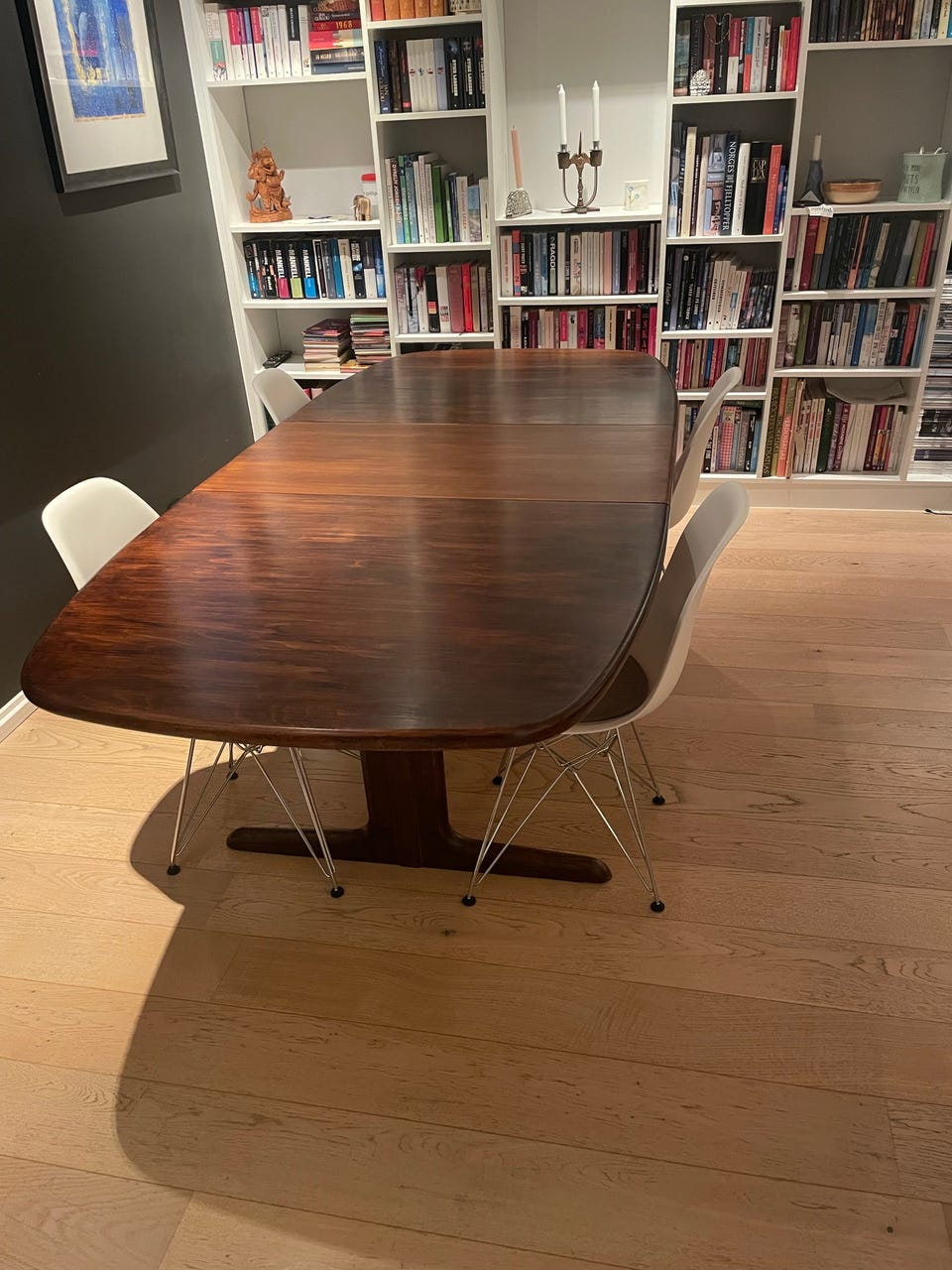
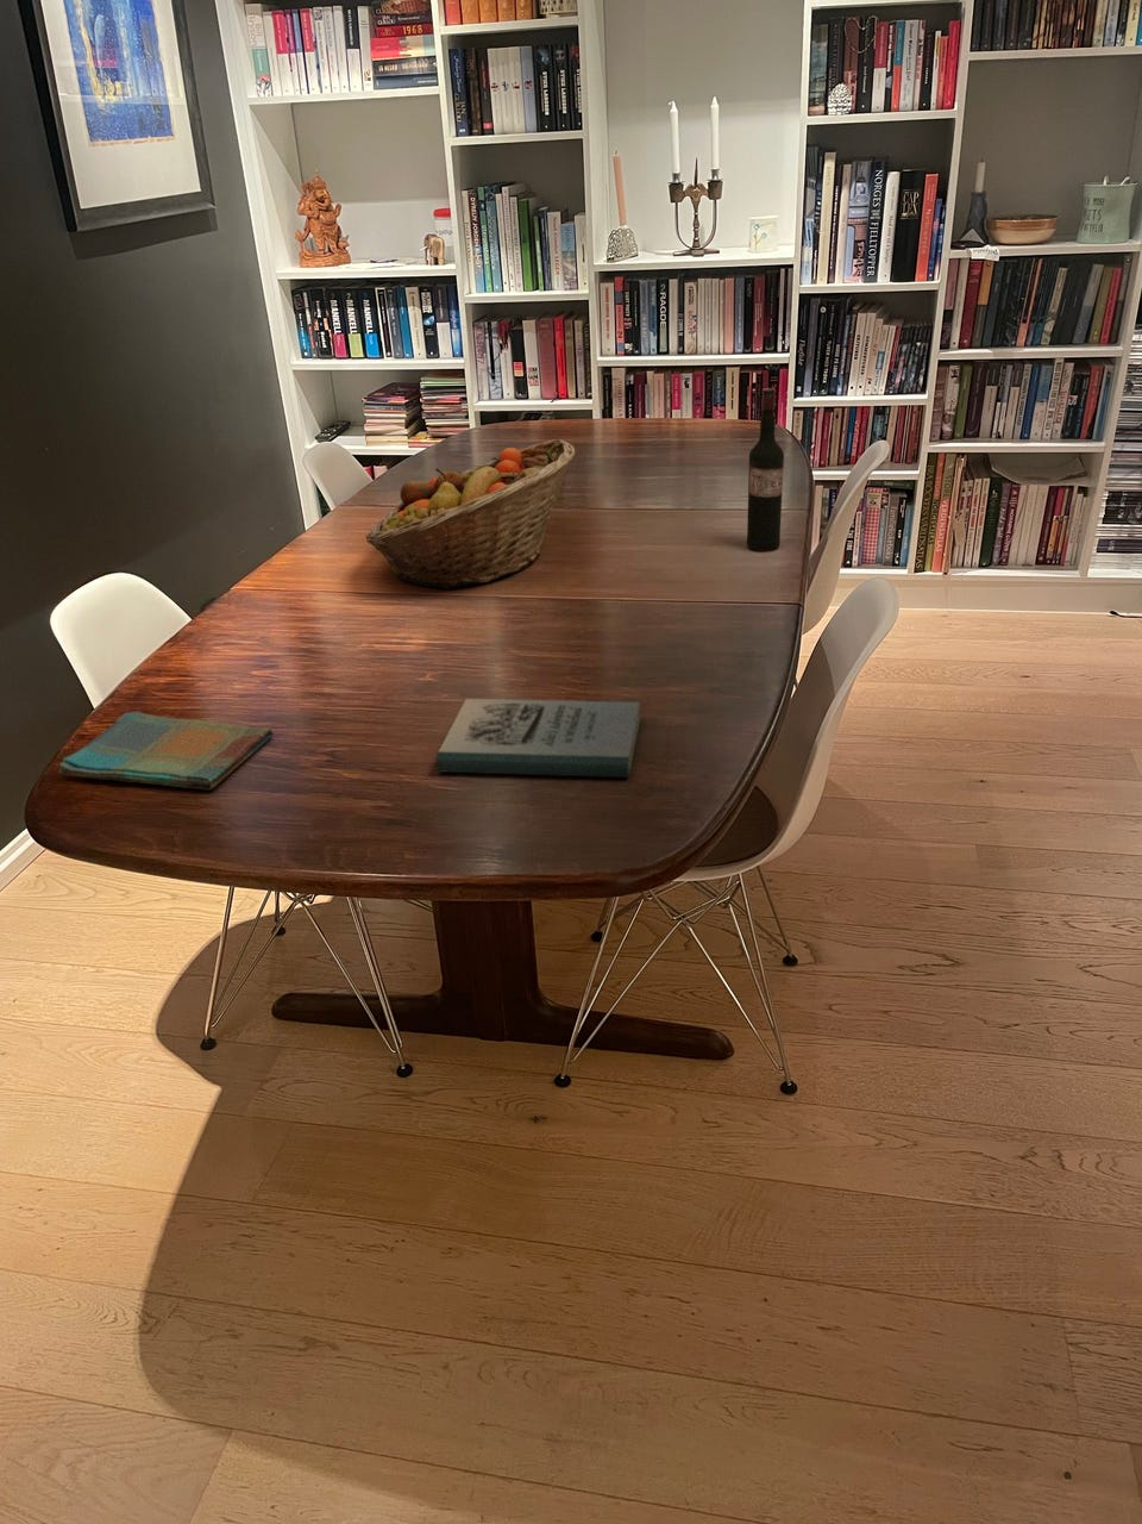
+ wine bottle (765, 469)
+ dish towel (168, 748)
+ fruit basket (474, 508)
+ book (541, 736)
